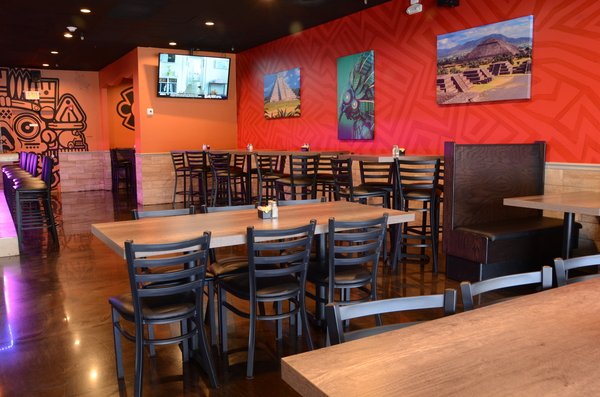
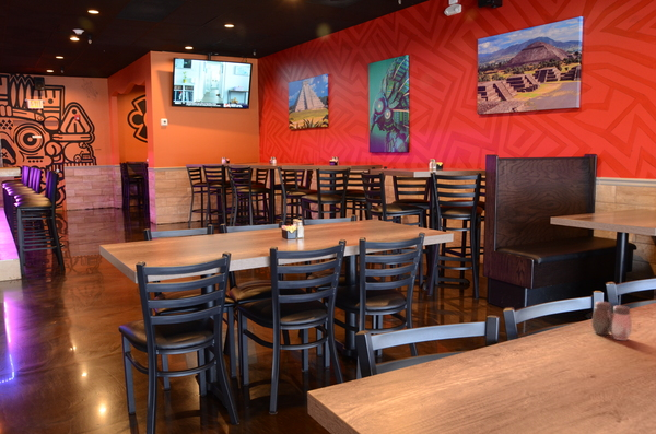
+ salt and pepper shaker (611, 319)
